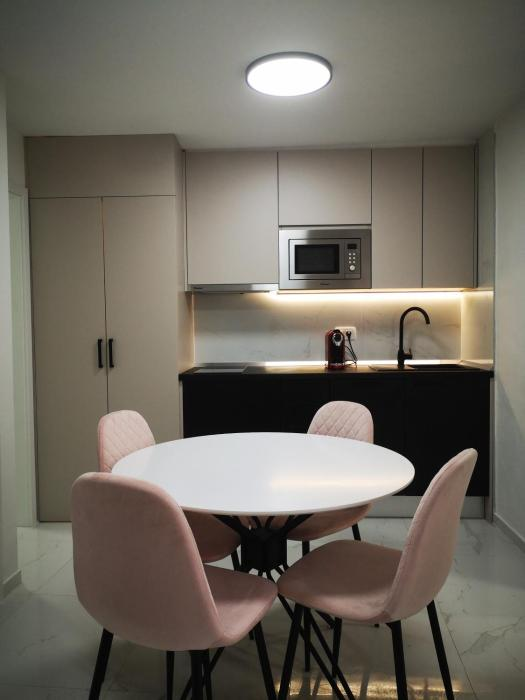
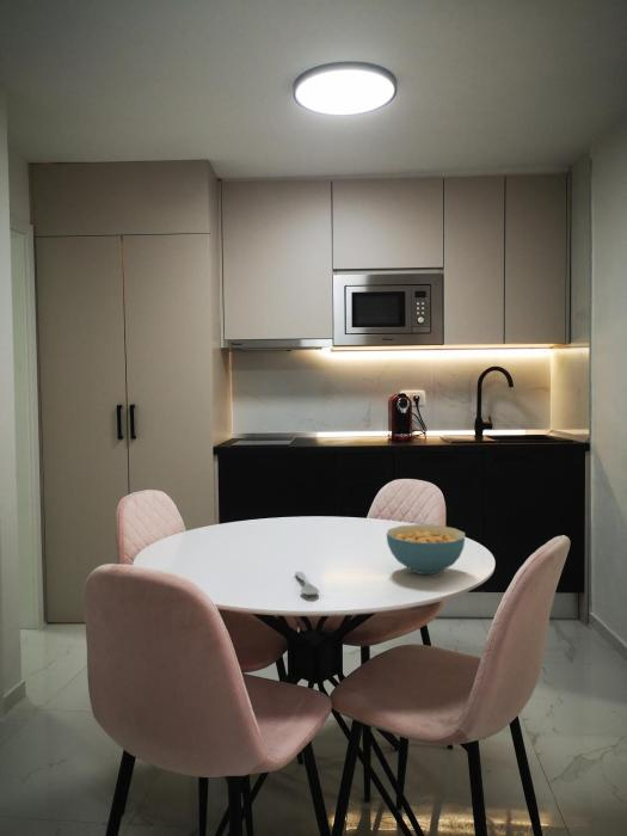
+ spoon (305, 582)
+ cereal bowl (425, 552)
